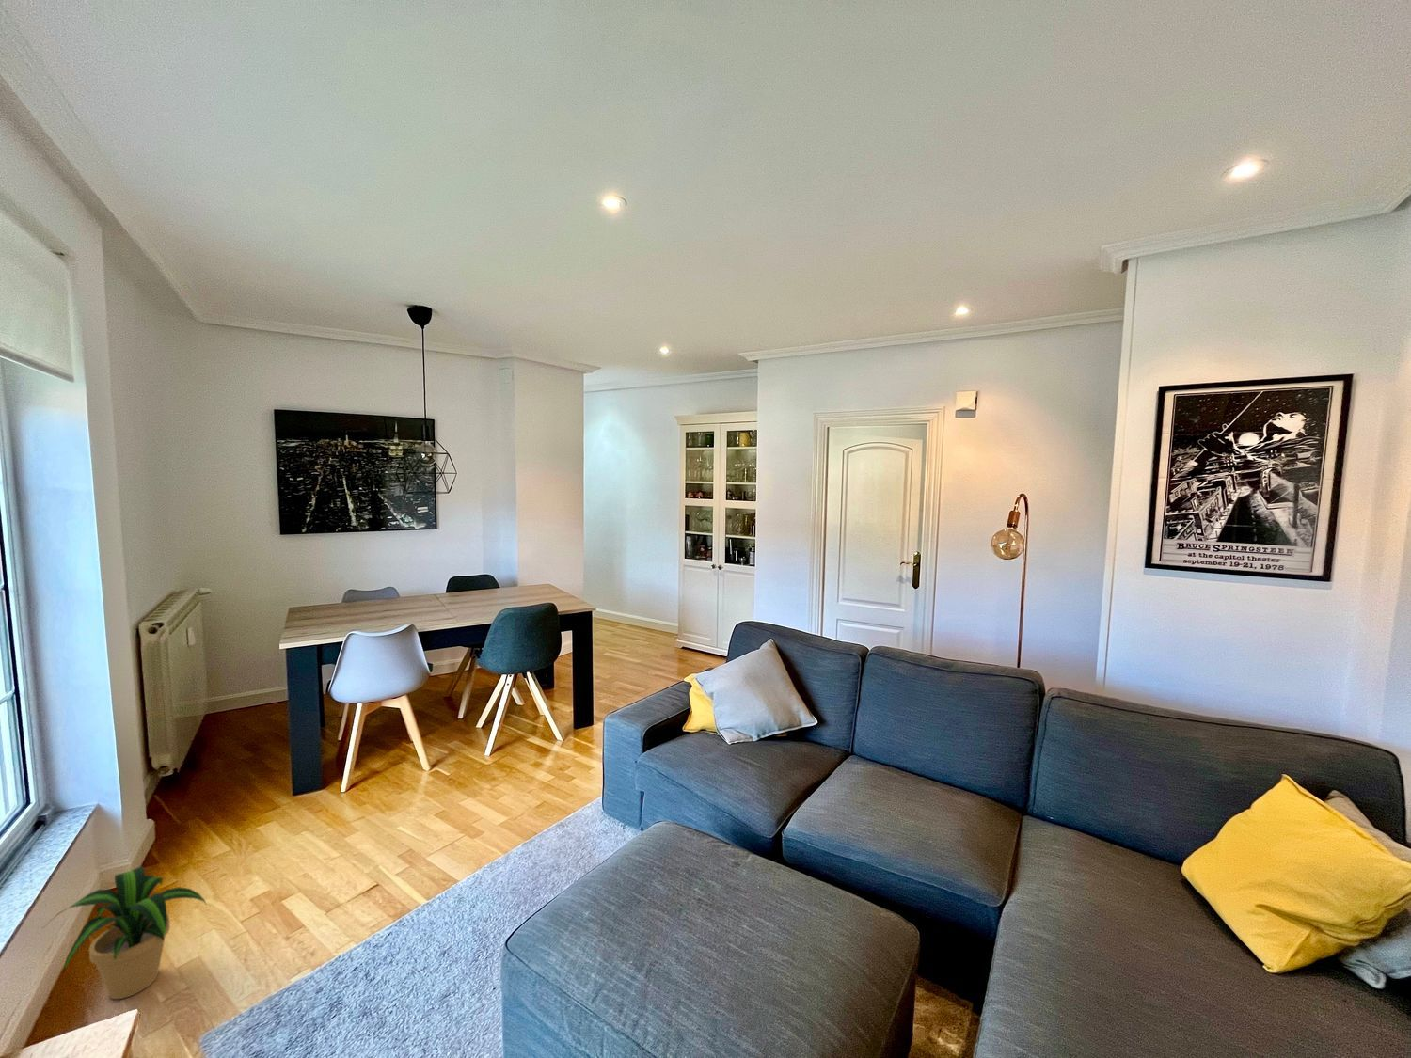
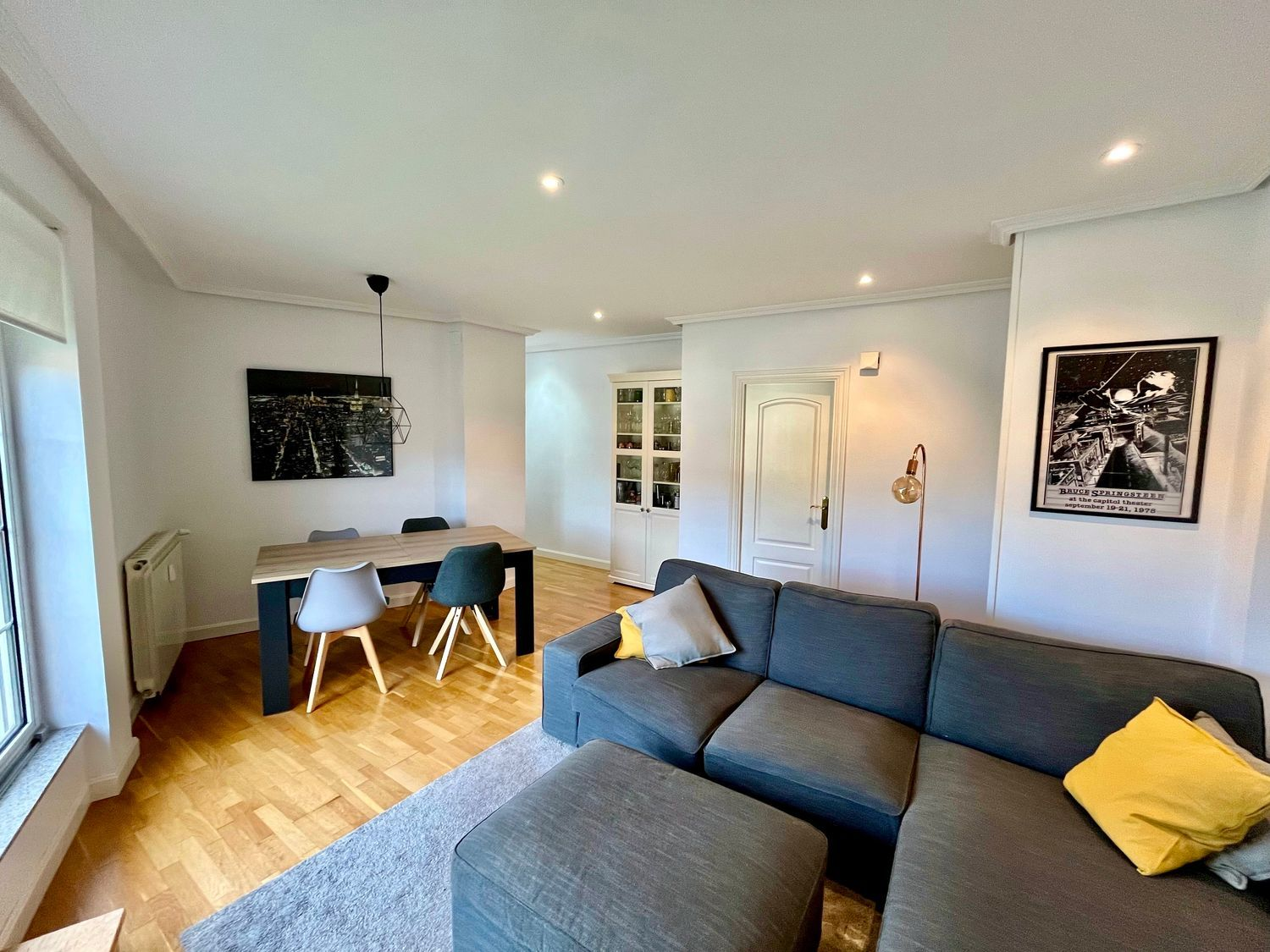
- potted plant (130, 935)
